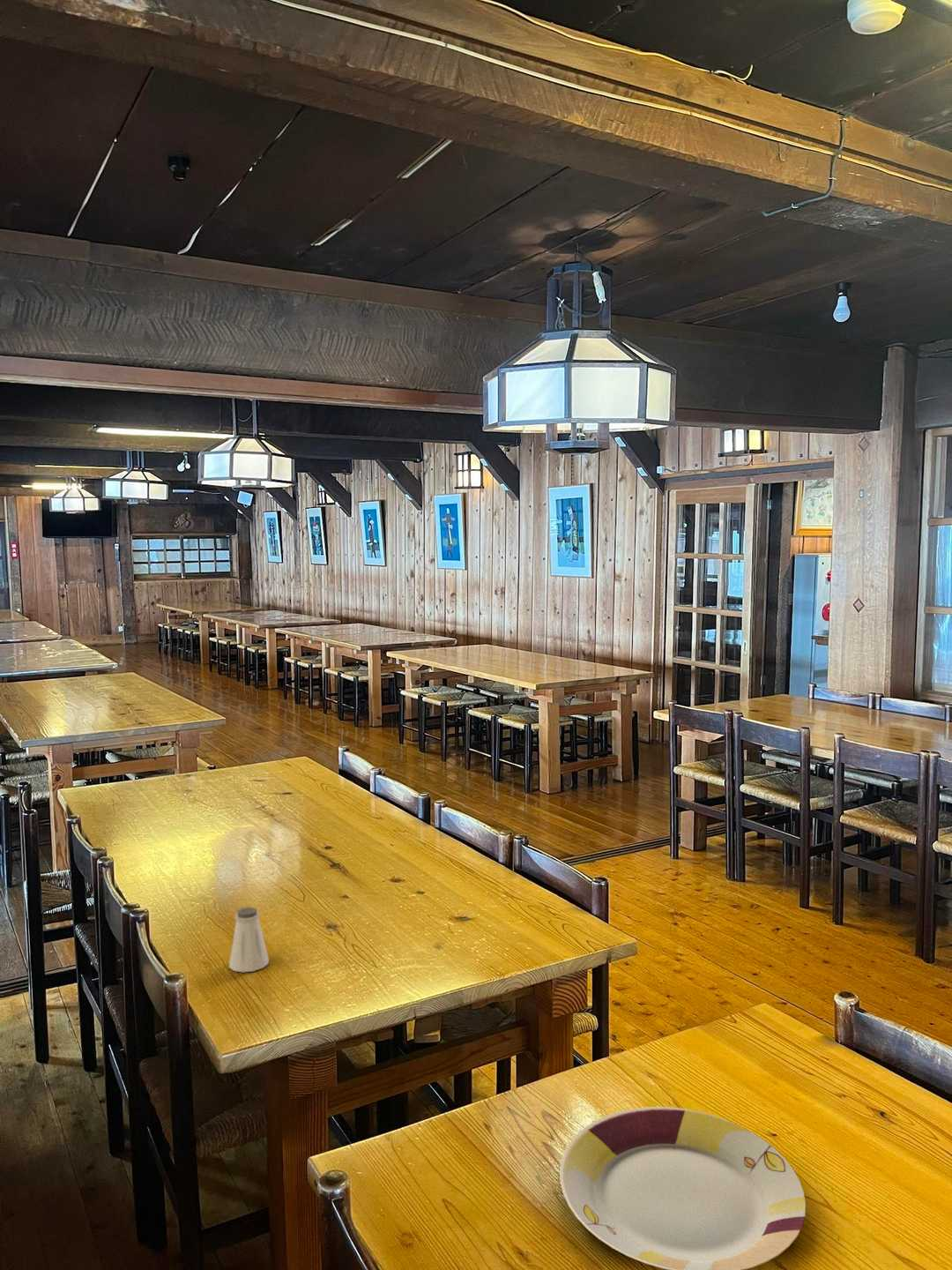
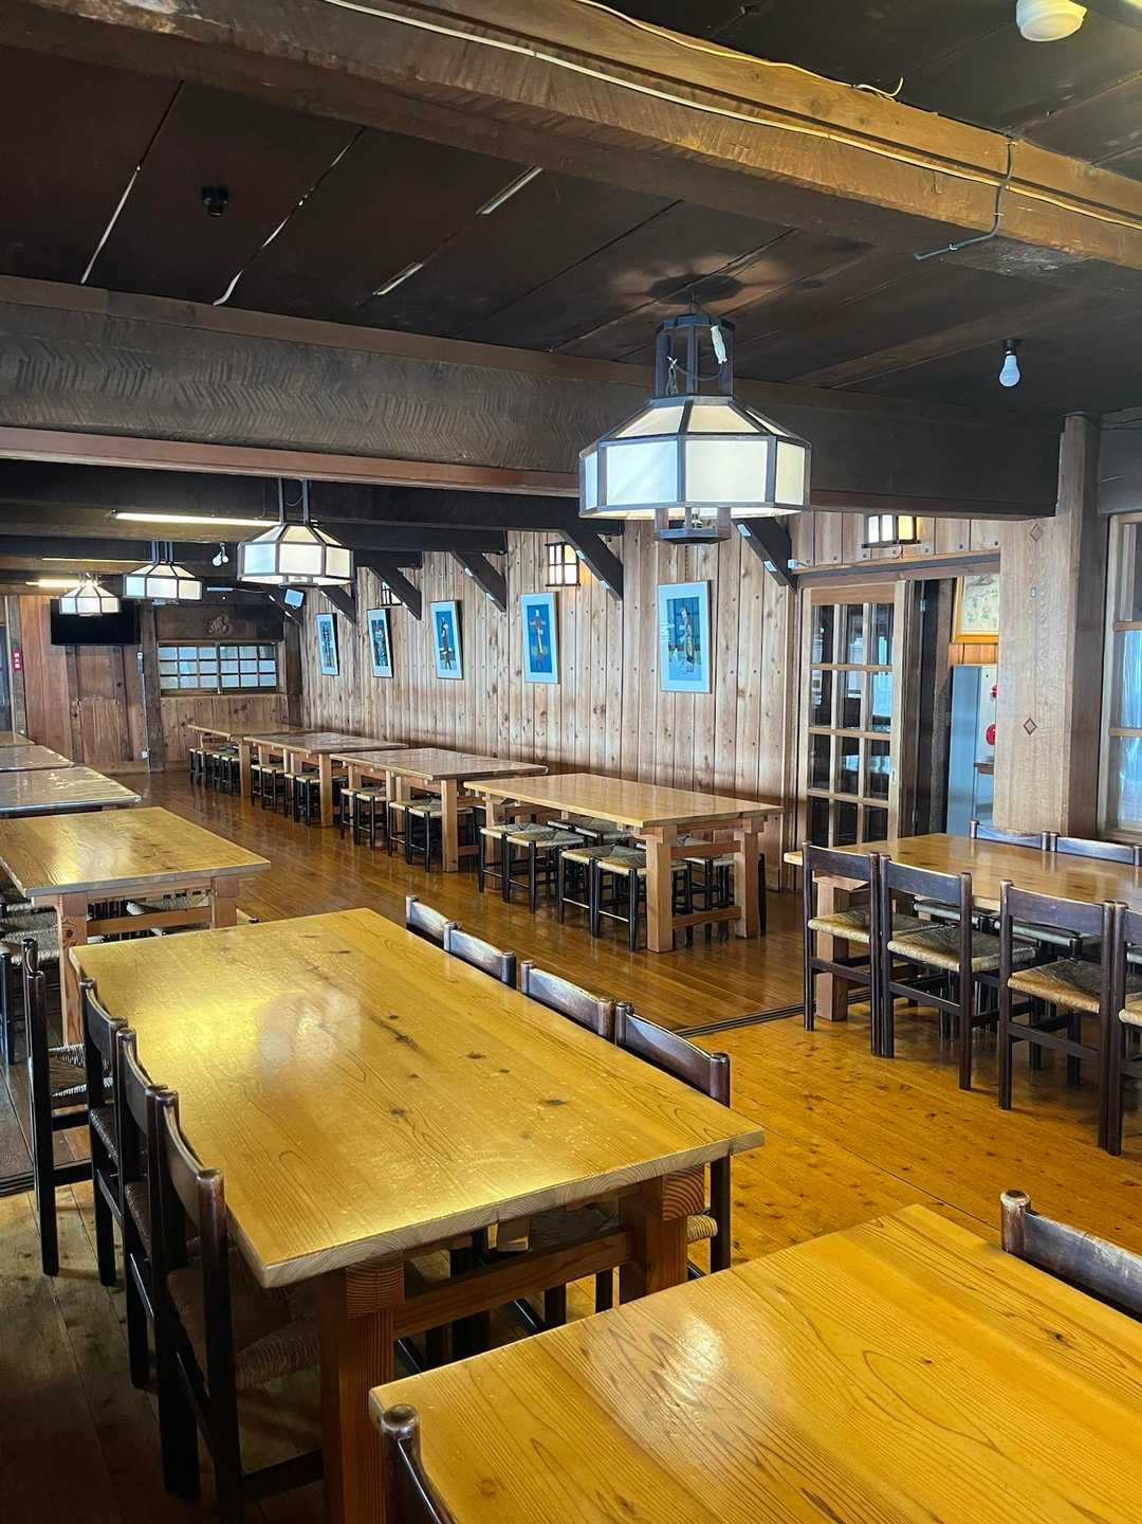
- saltshaker (248, 937)
- plate (679, 1188)
